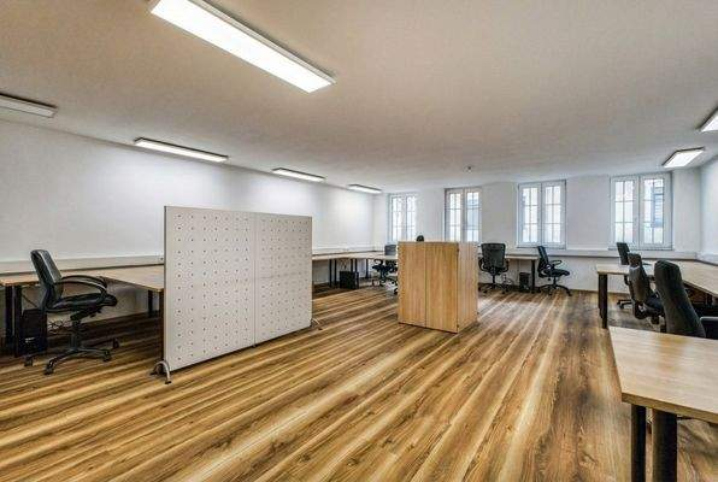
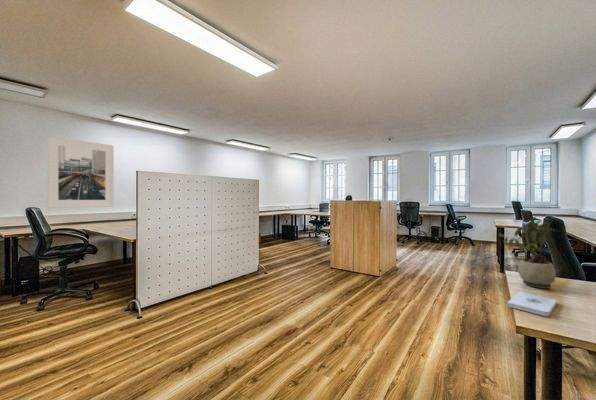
+ notepad (532, 302)
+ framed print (83, 174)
+ potted plant (529, 250)
